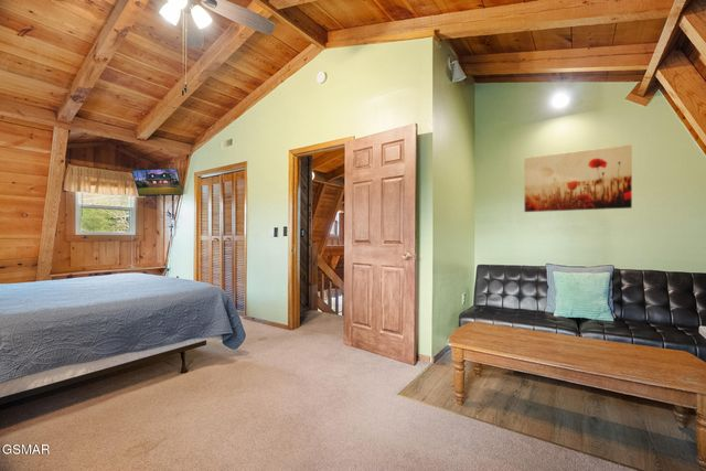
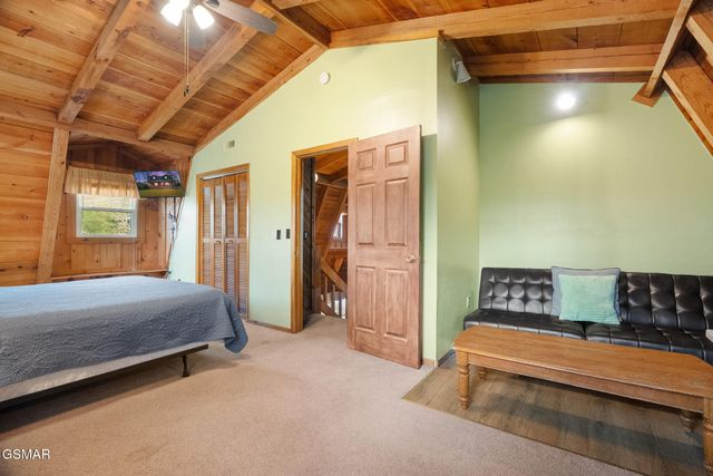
- wall art (574, 181)
